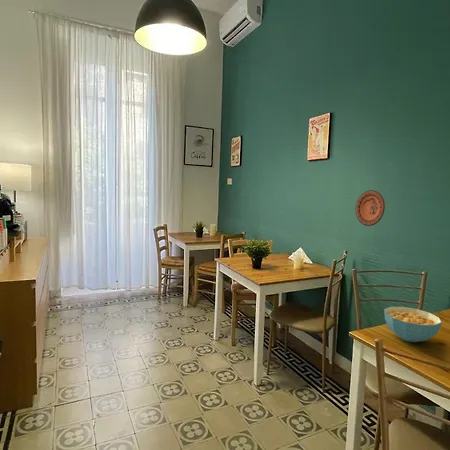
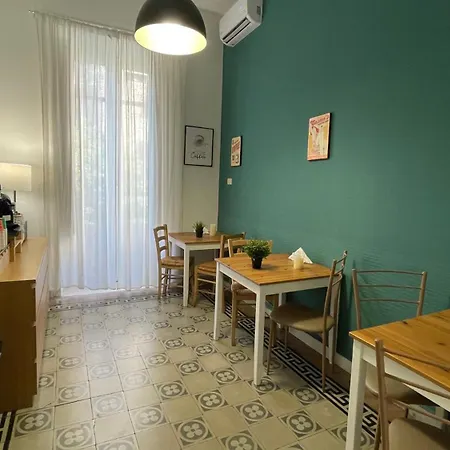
- cereal bowl (410, 327)
- decorative plate (369, 208)
